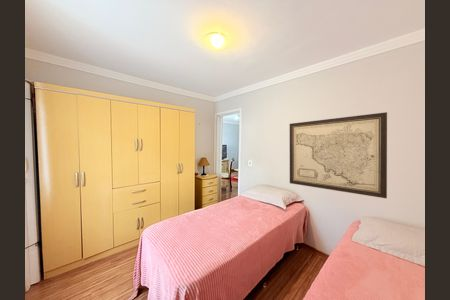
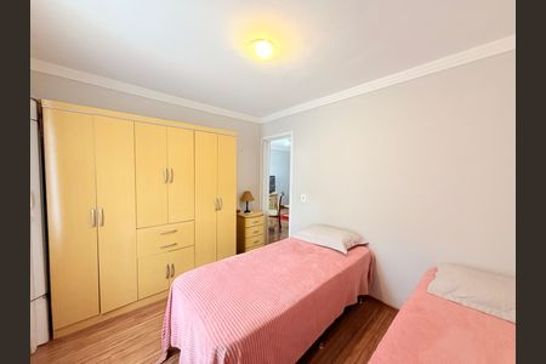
- wall art (329, 154)
